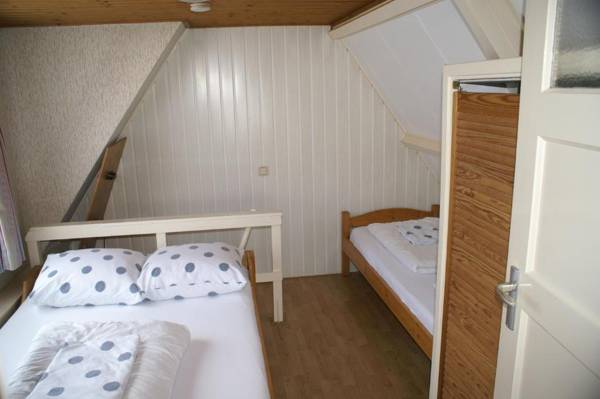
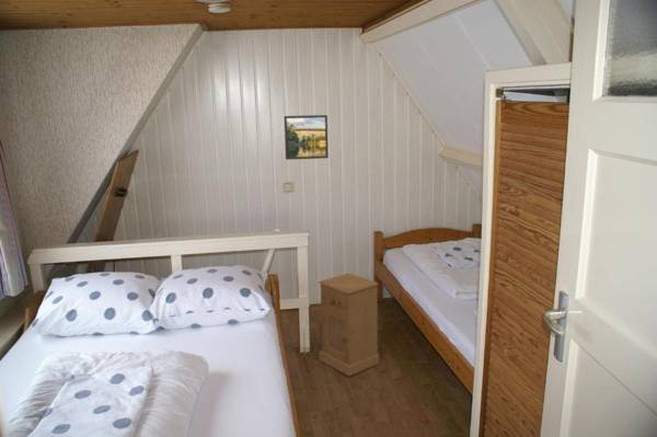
+ nightstand (347, 322)
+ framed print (306, 137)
